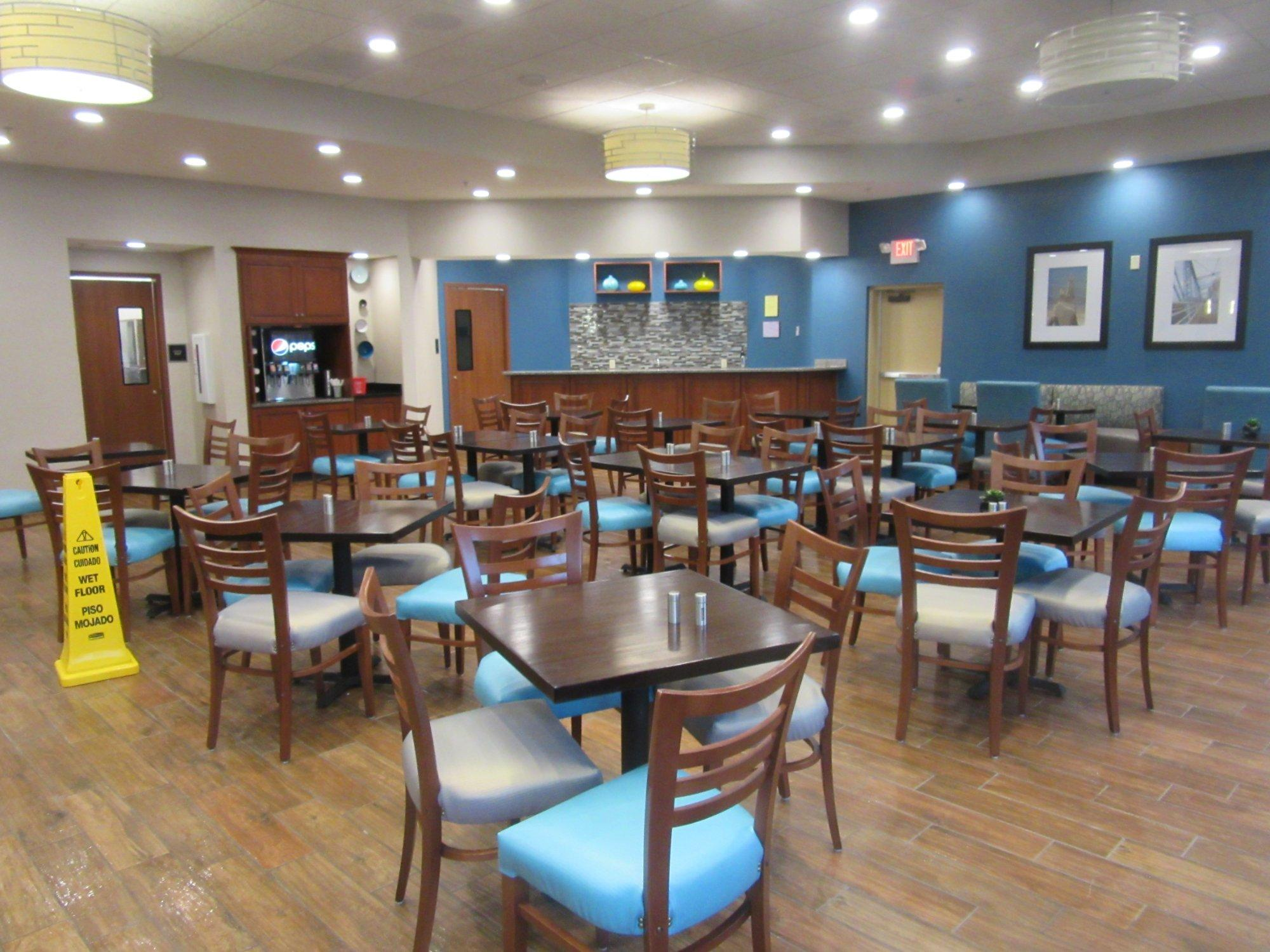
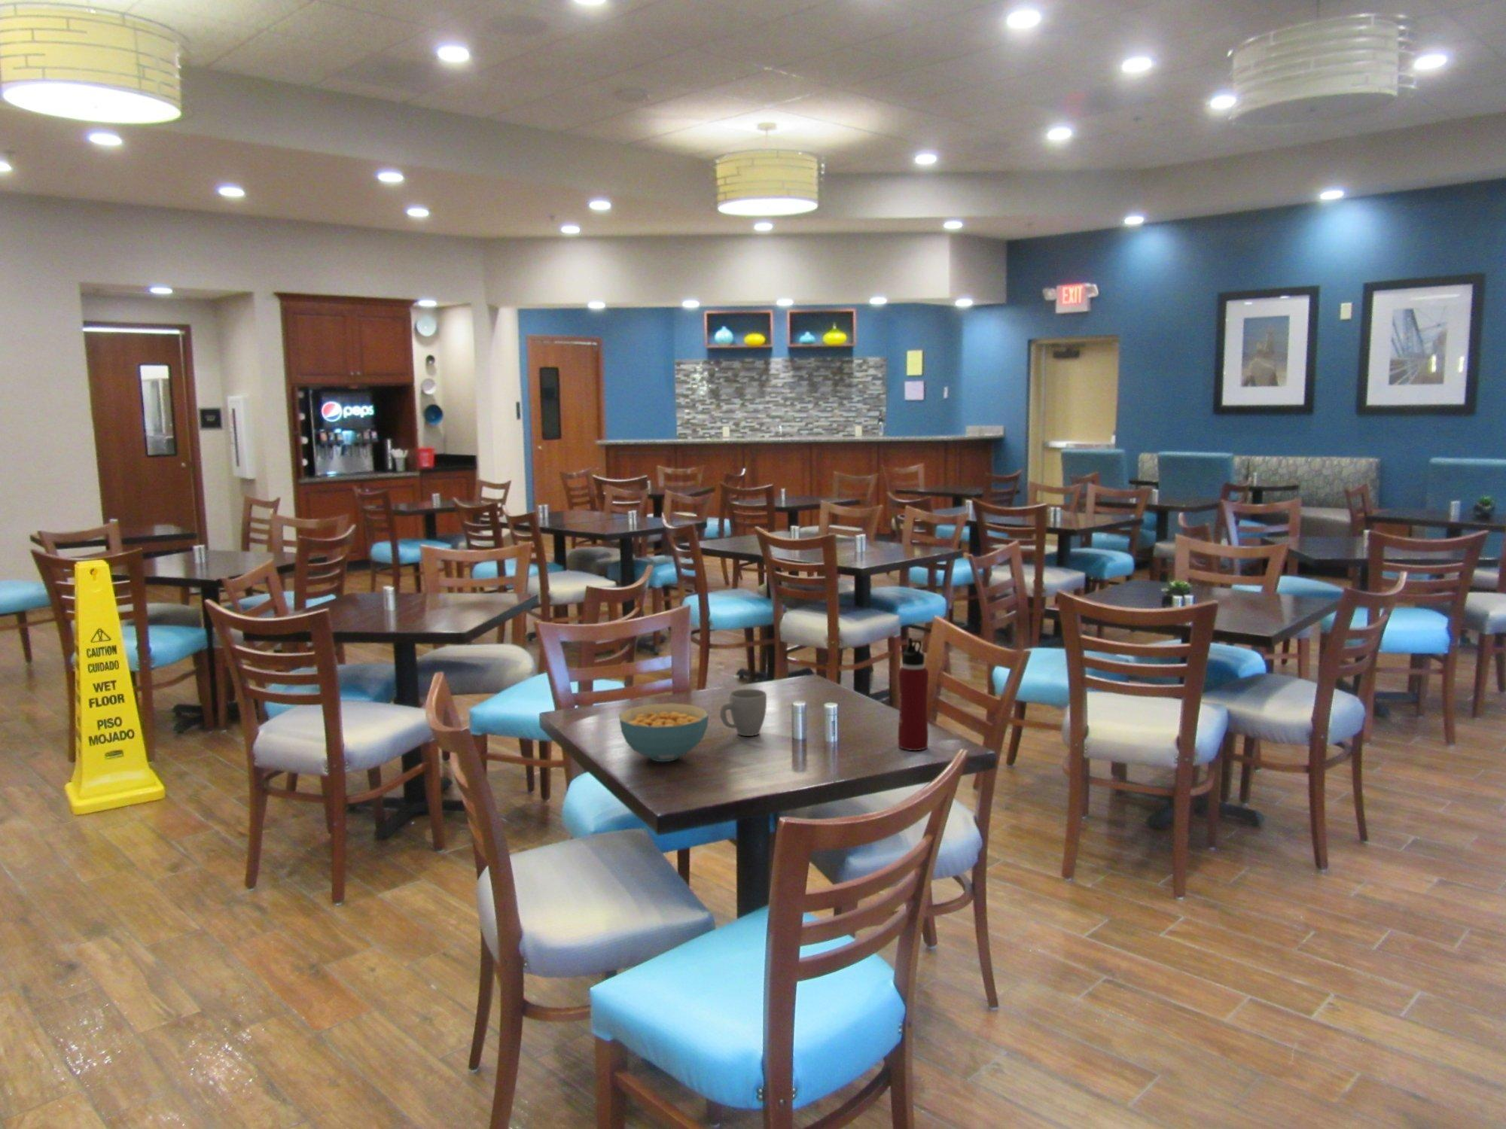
+ water bottle (913, 693)
+ mug (742, 714)
+ cereal bowl (663, 736)
